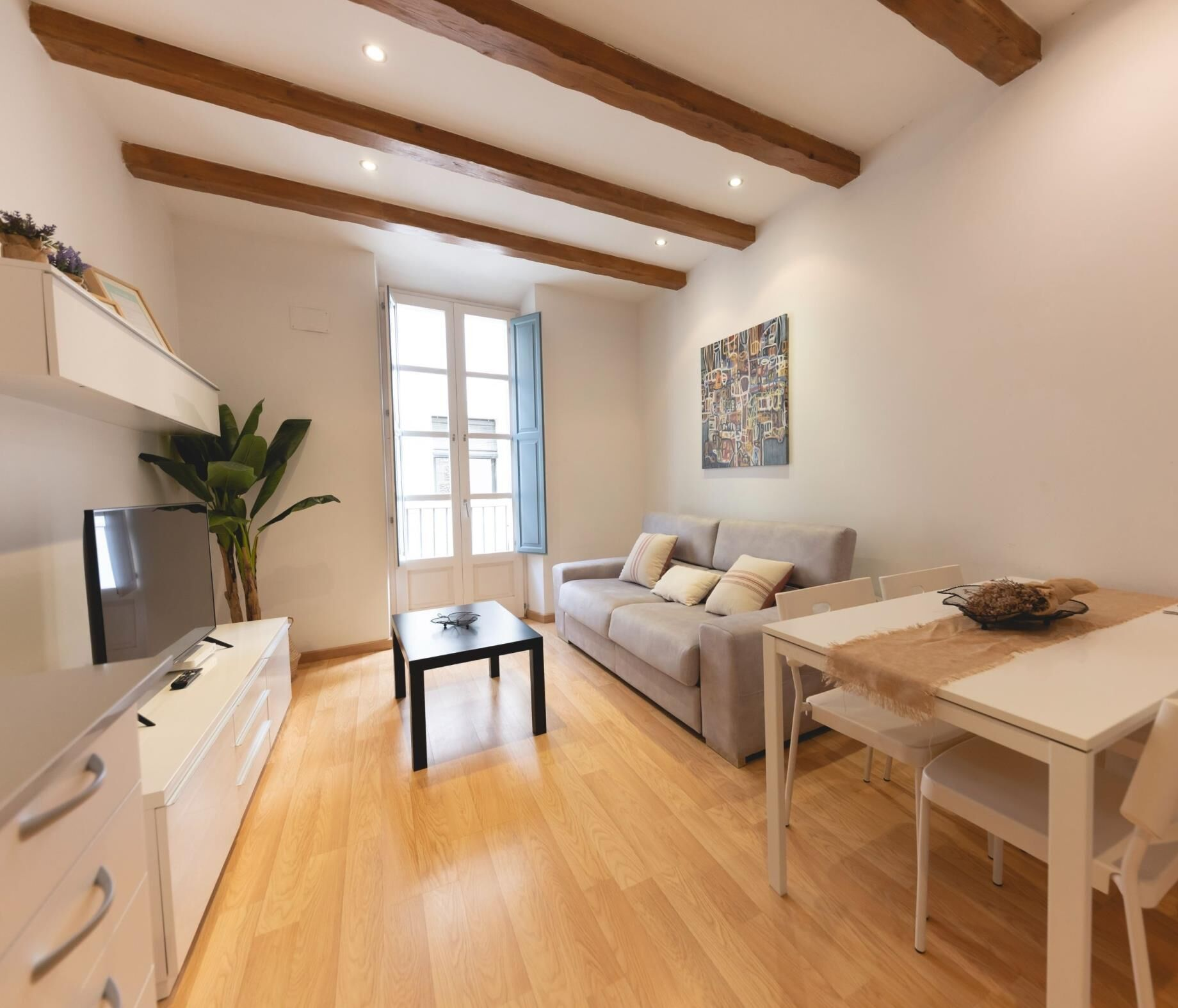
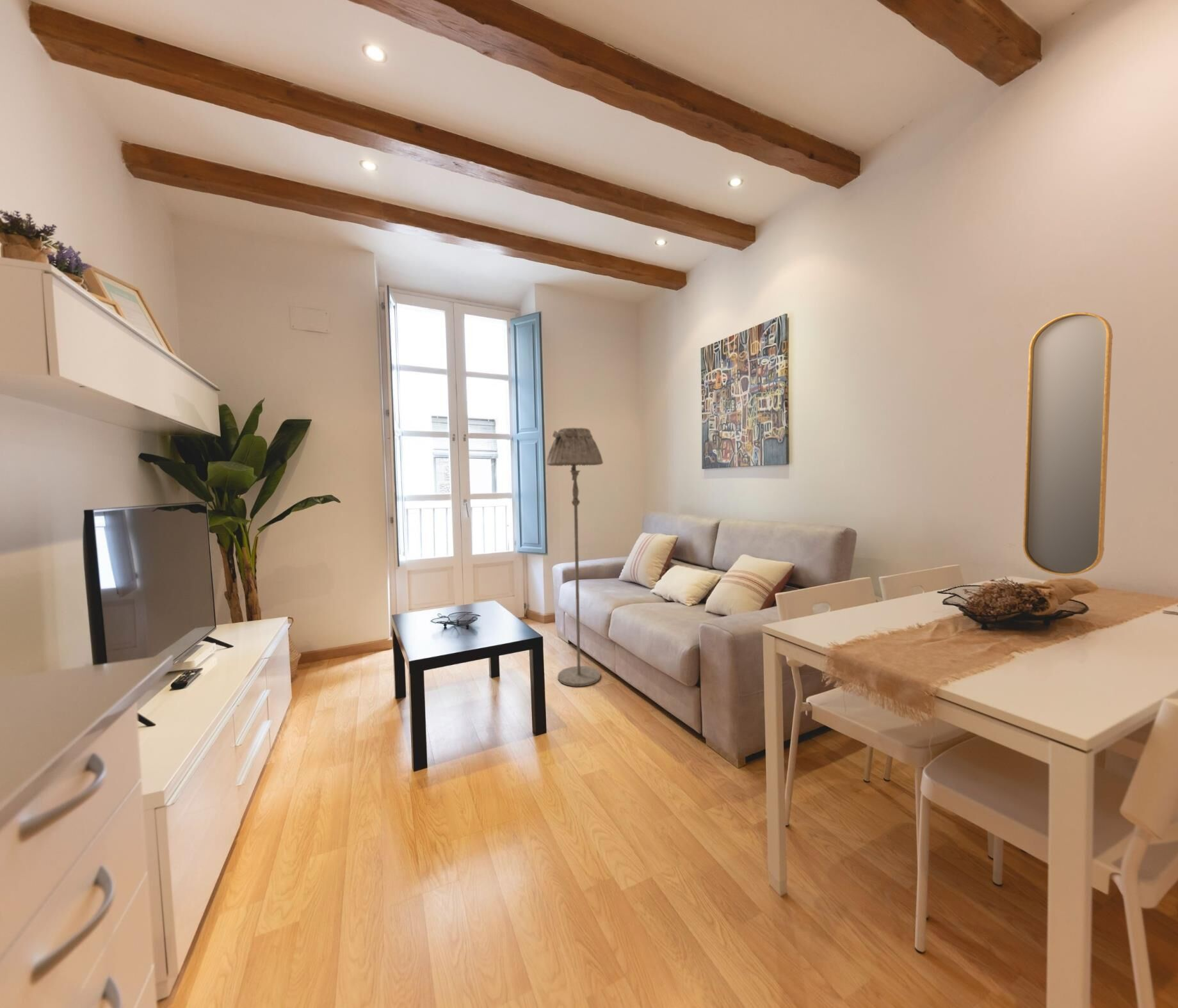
+ floor lamp (576, 554)
+ home mirror (1065, 446)
